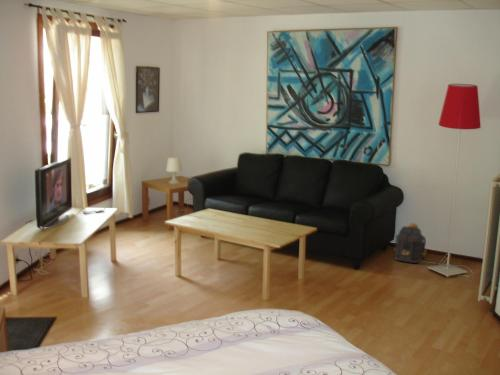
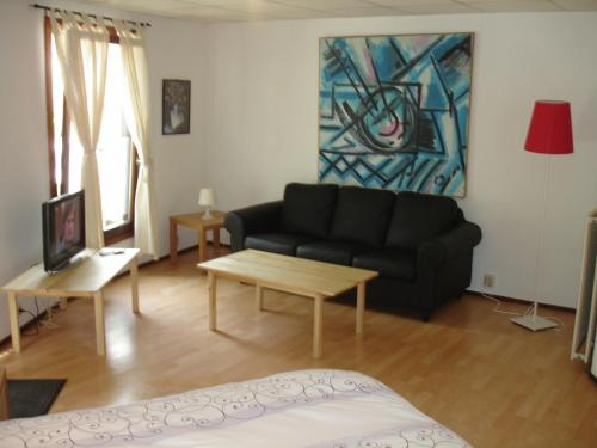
- backpack (410, 240)
